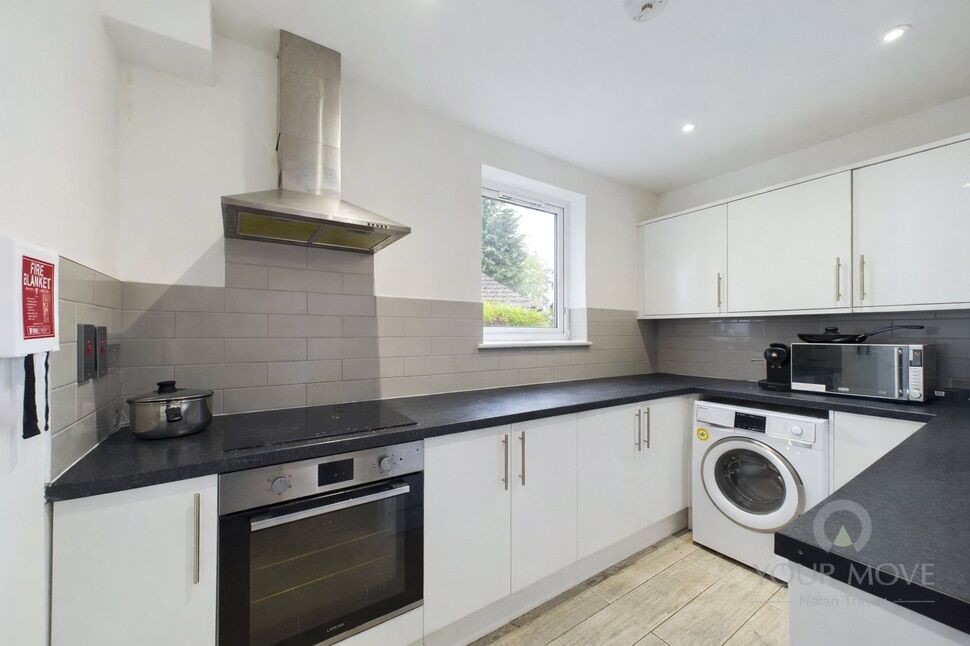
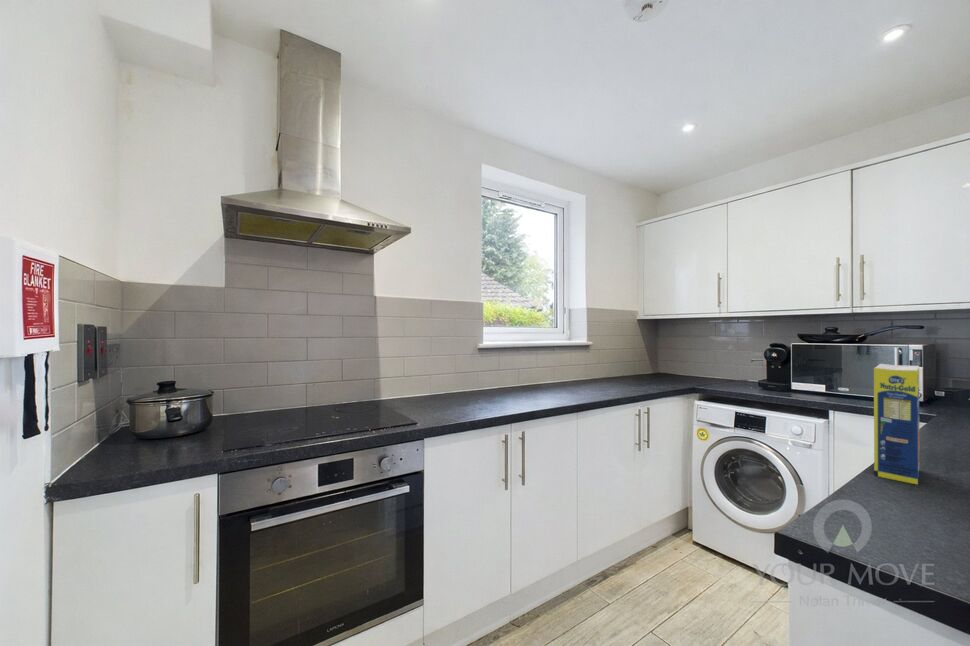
+ legume (897, 419)
